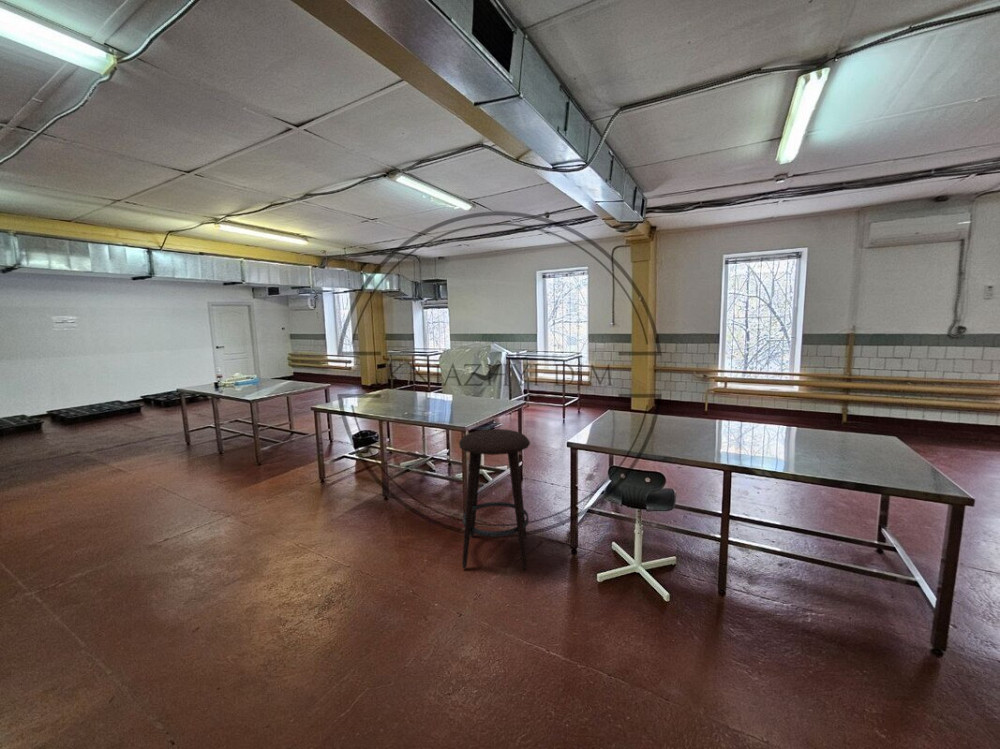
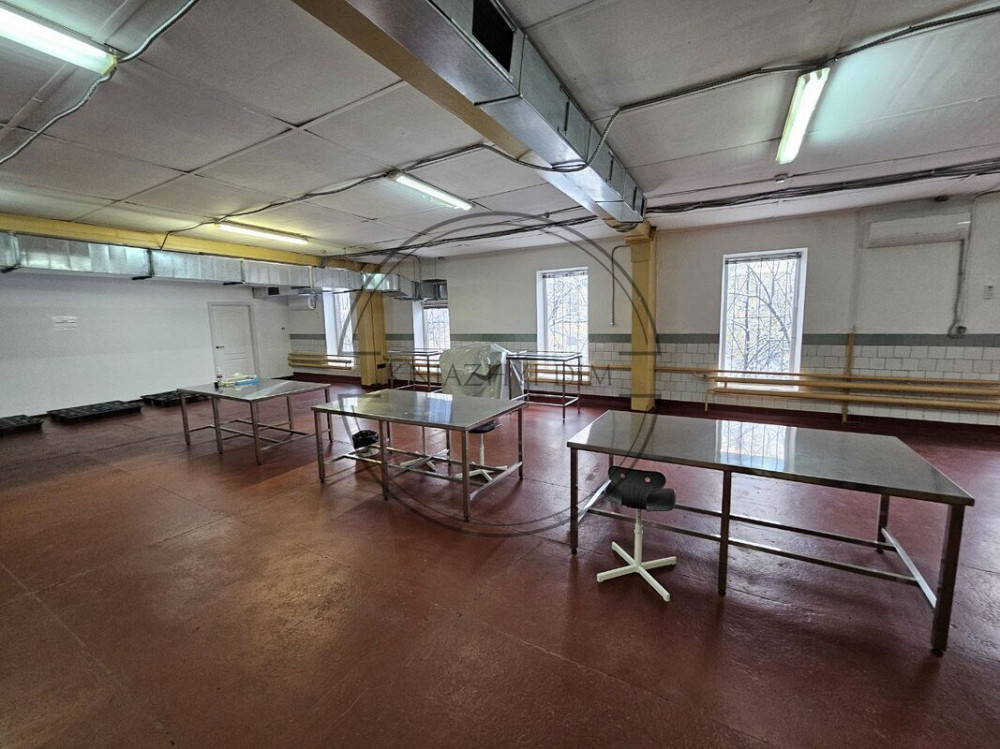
- stool (495, 502)
